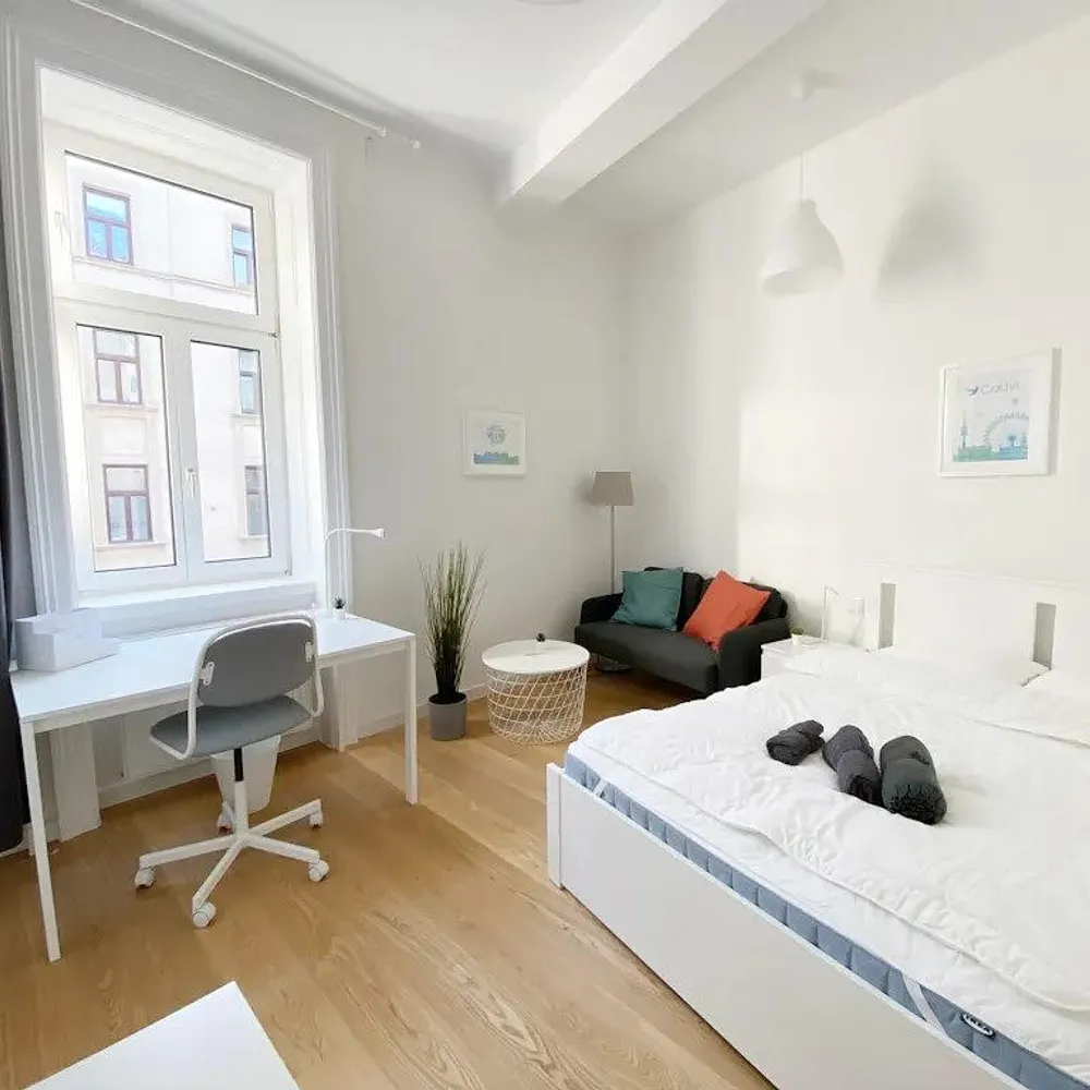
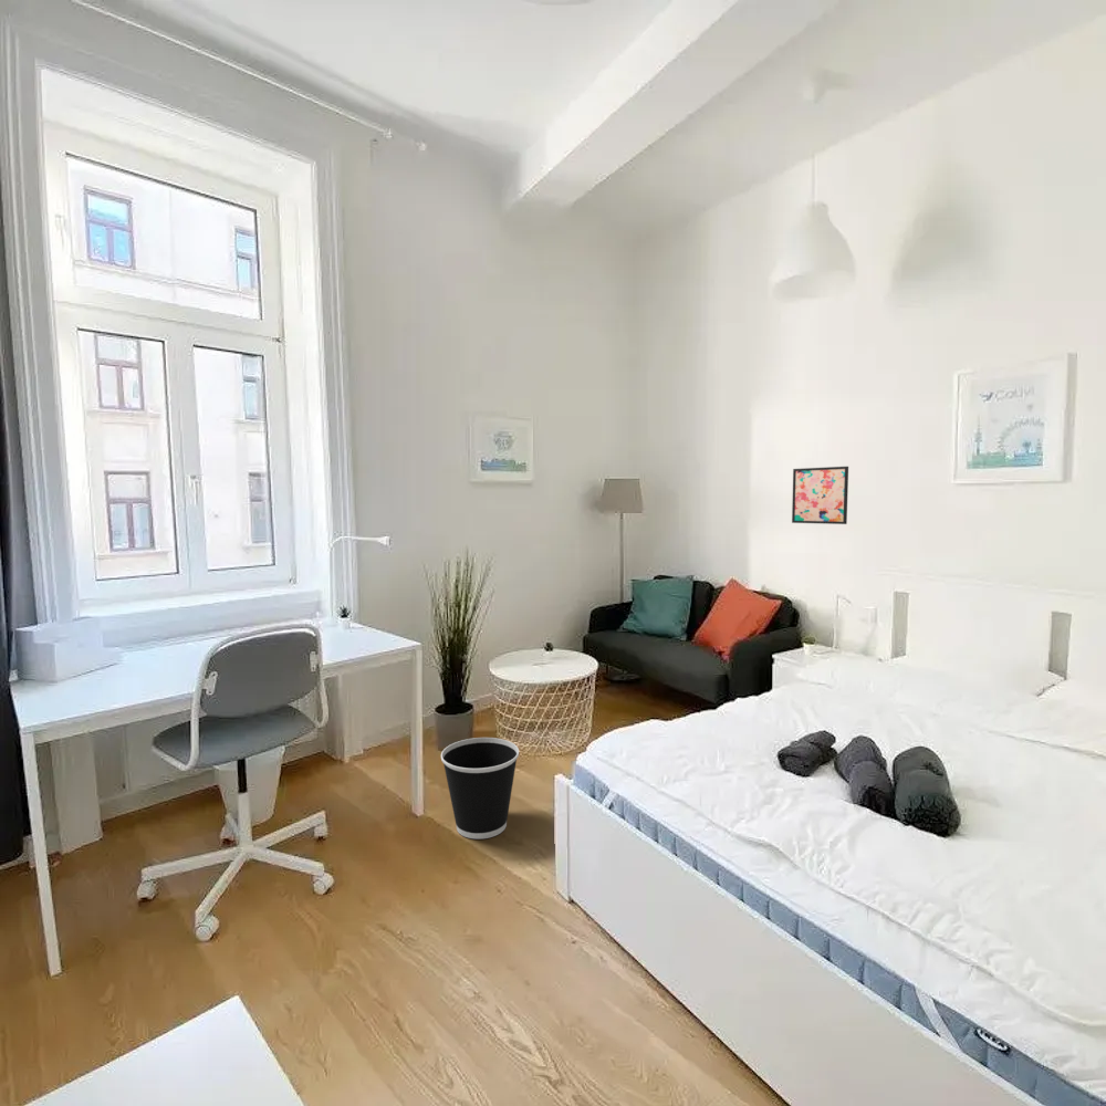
+ wastebasket (480, 789)
+ wall art (818, 495)
